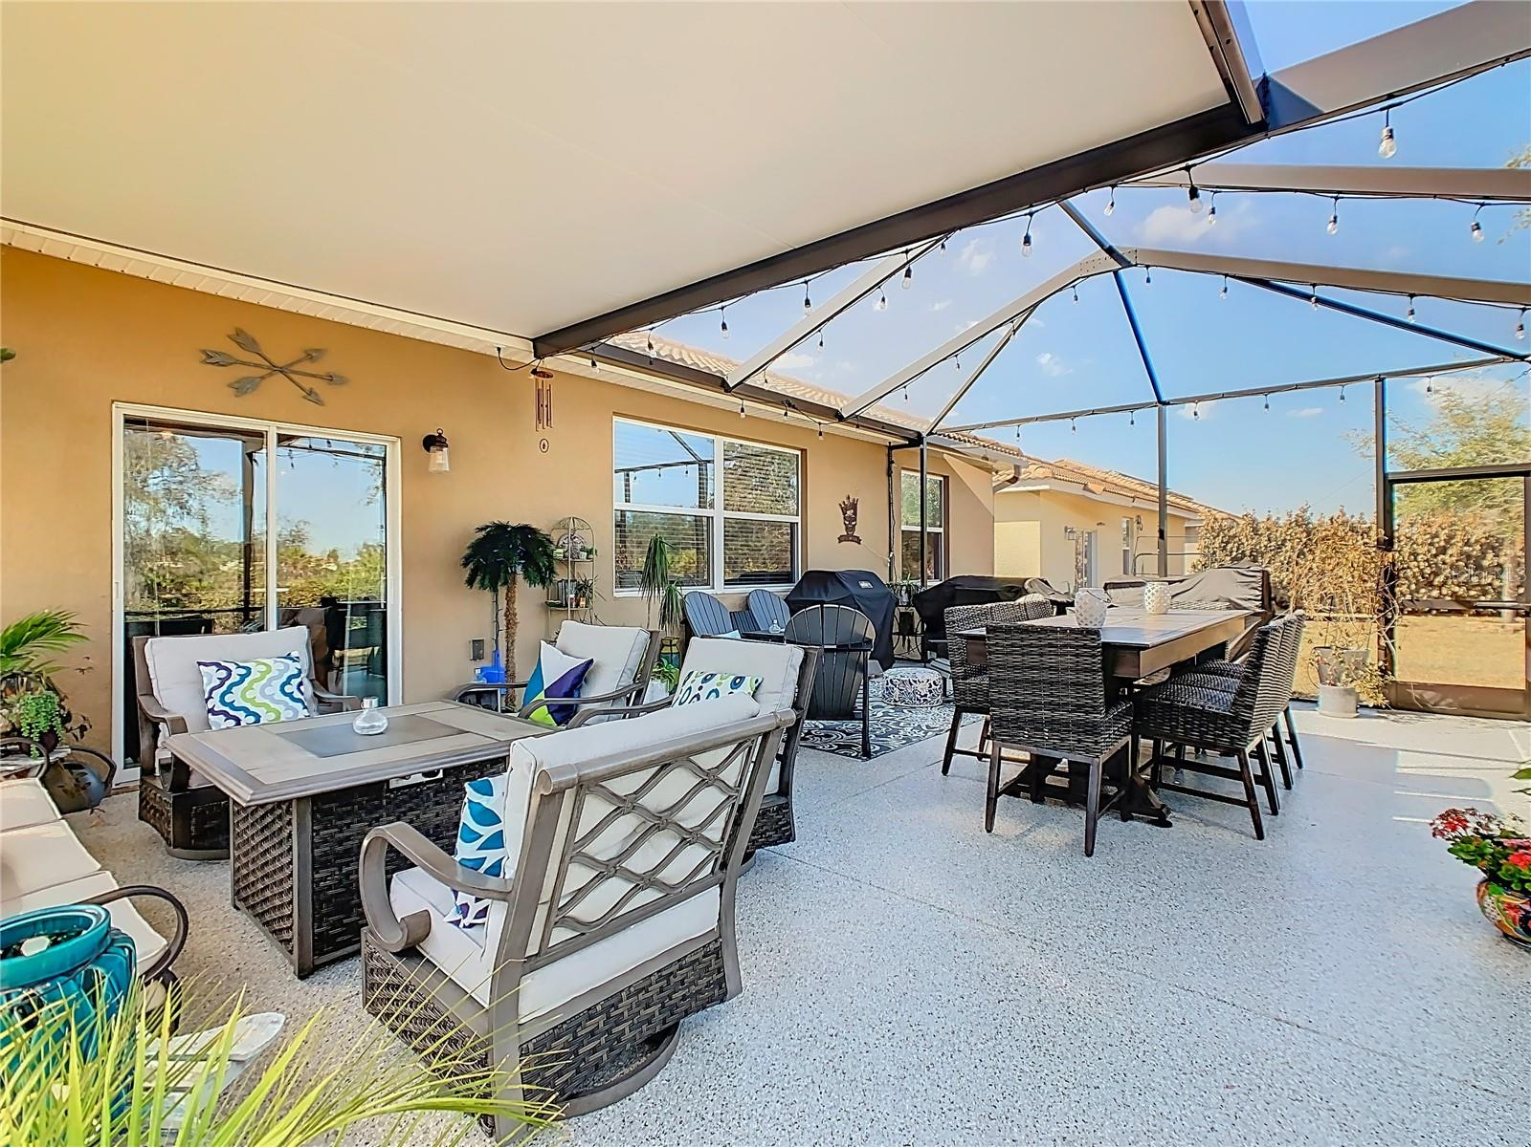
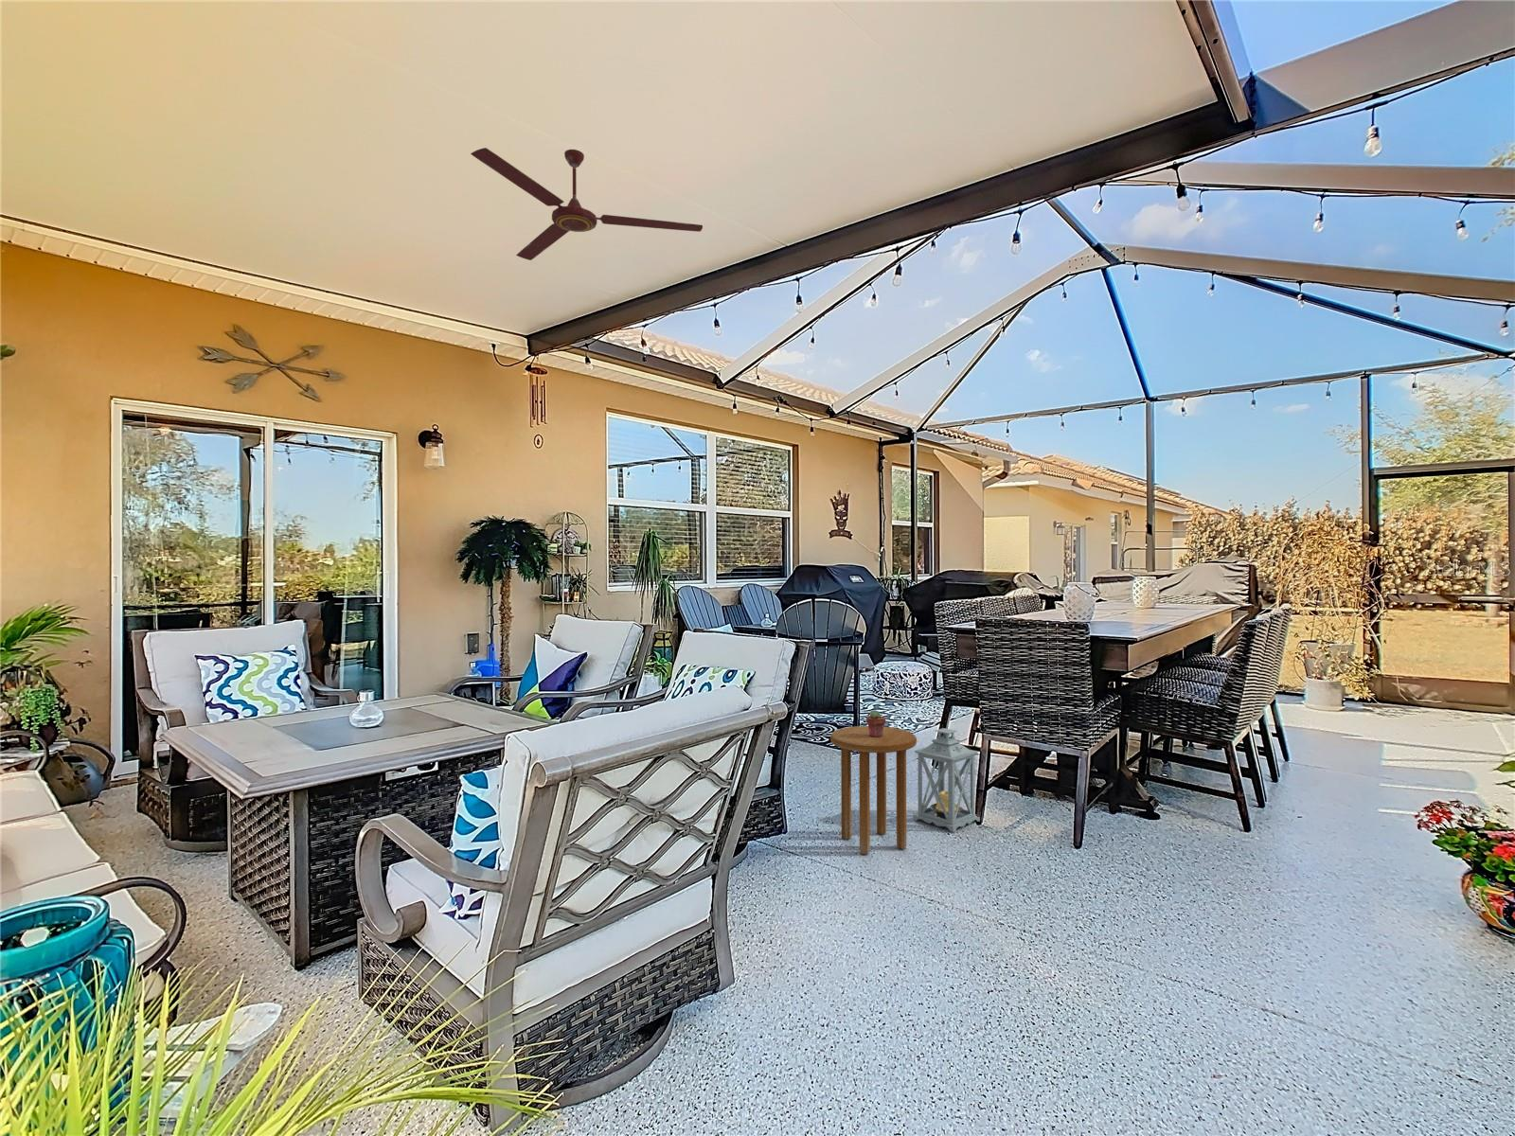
+ ceiling fan (590, 211)
+ potted succulent (876, 722)
+ lantern (944, 776)
+ side table (877, 789)
